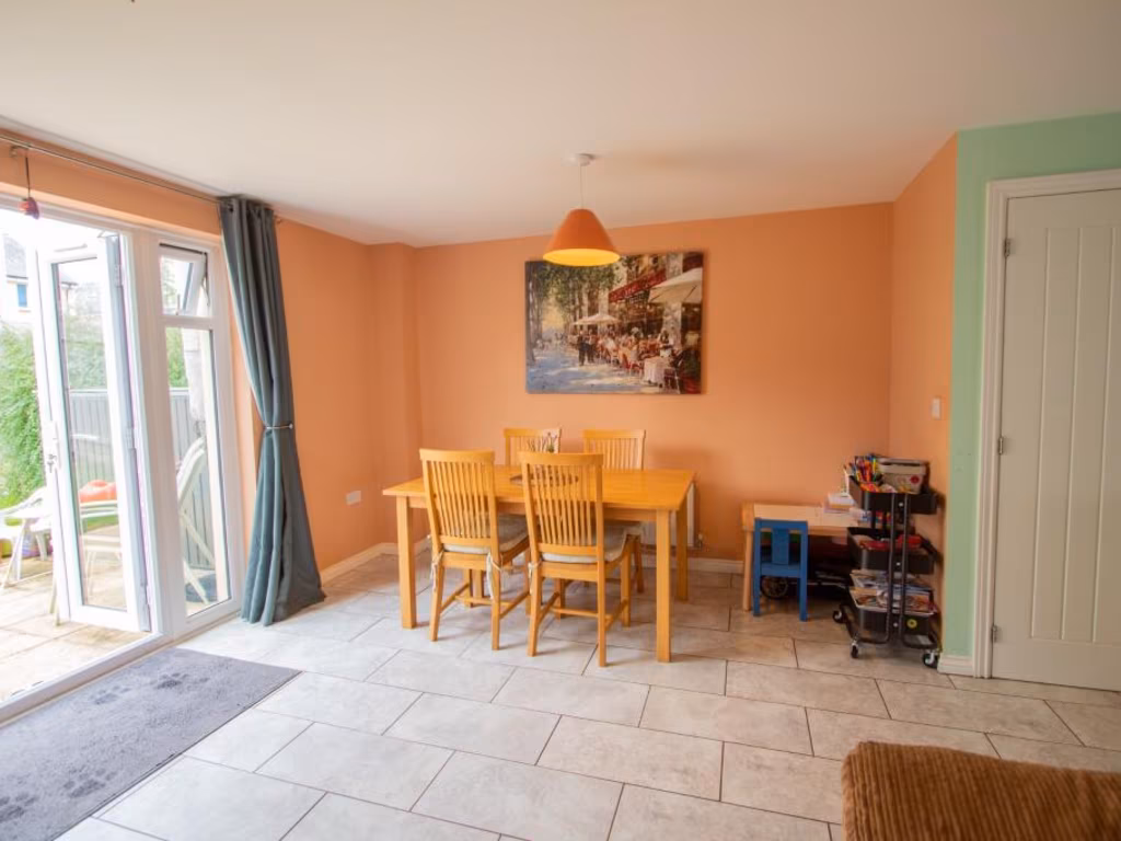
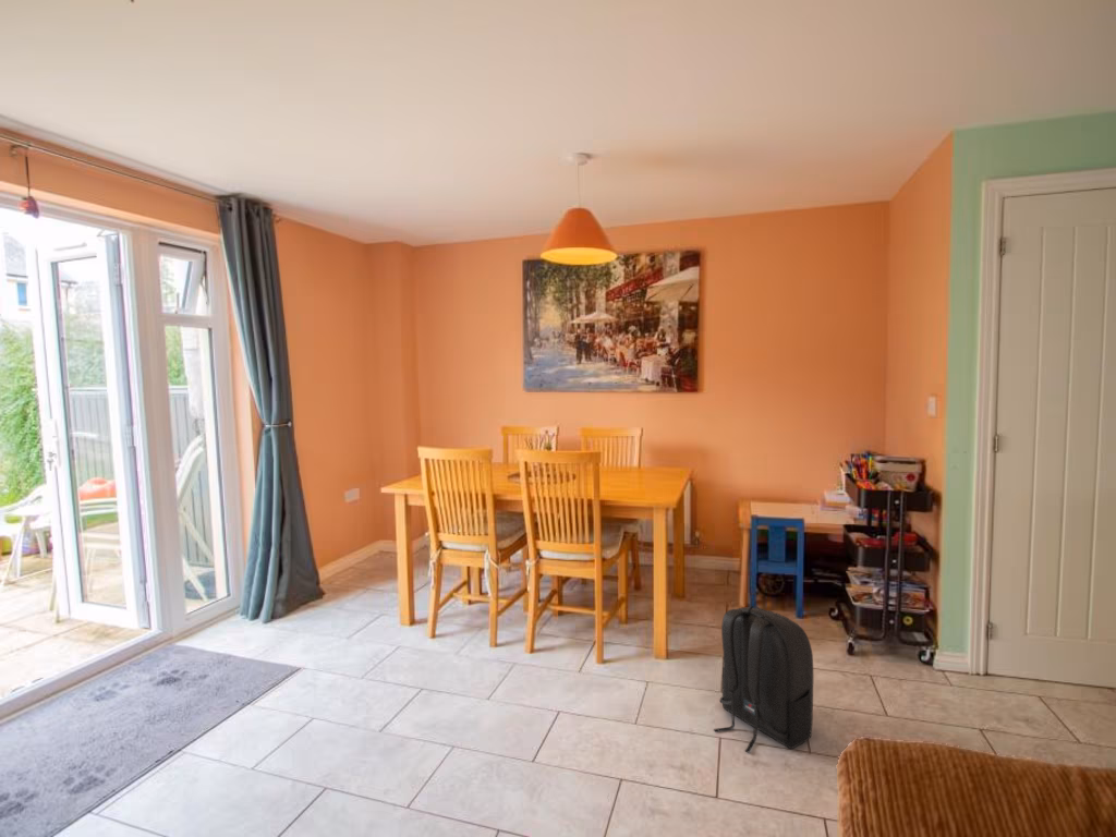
+ backpack (759, 666)
